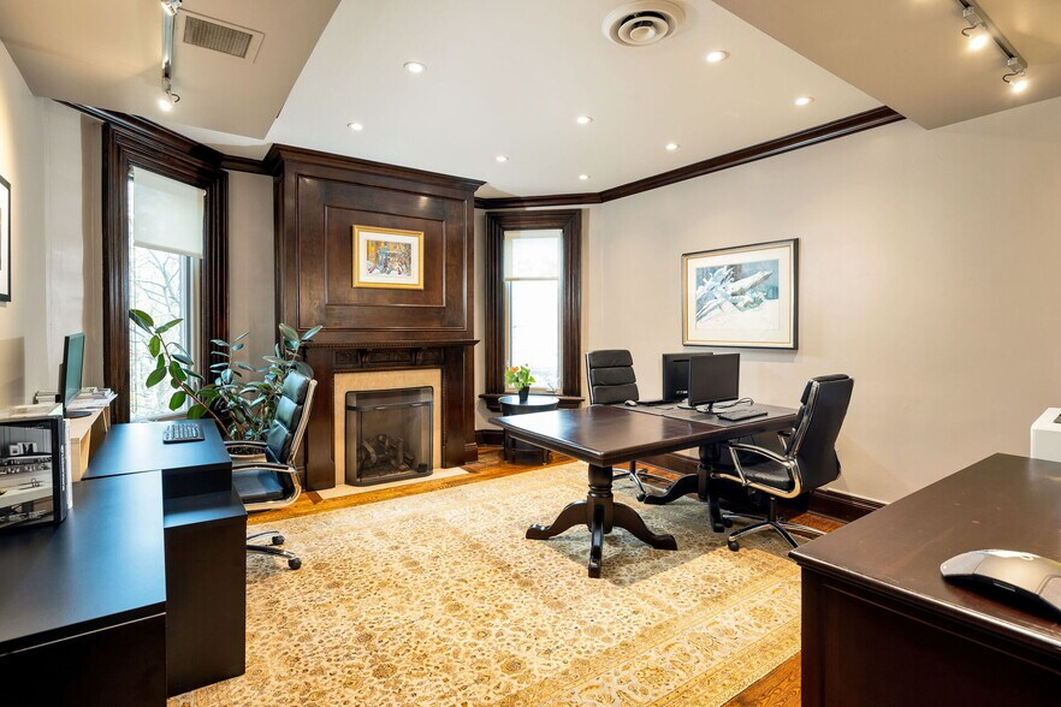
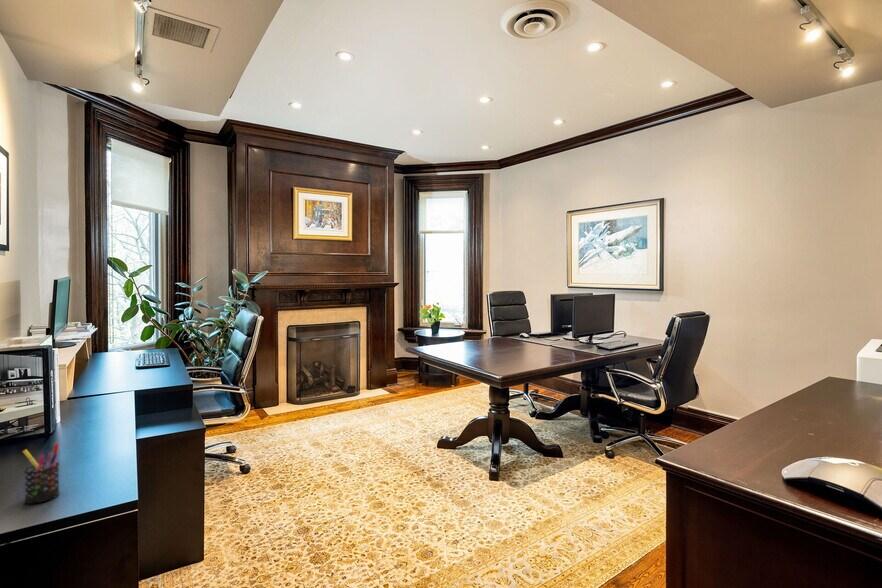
+ pen holder (46, 469)
